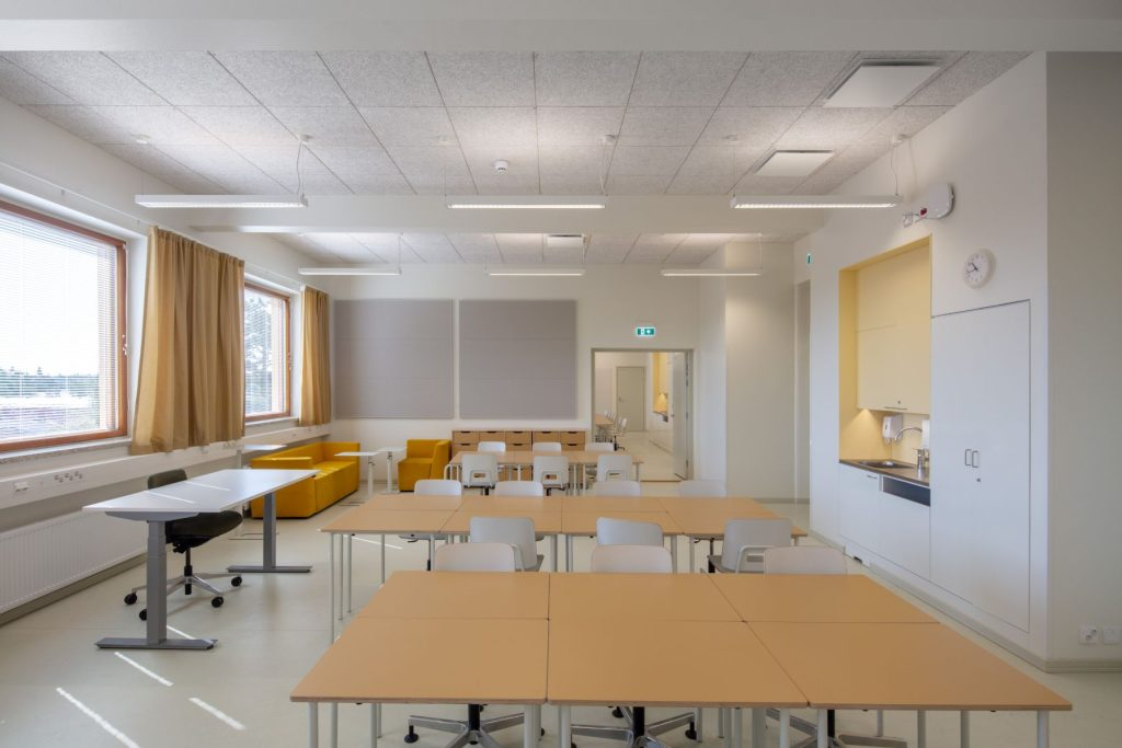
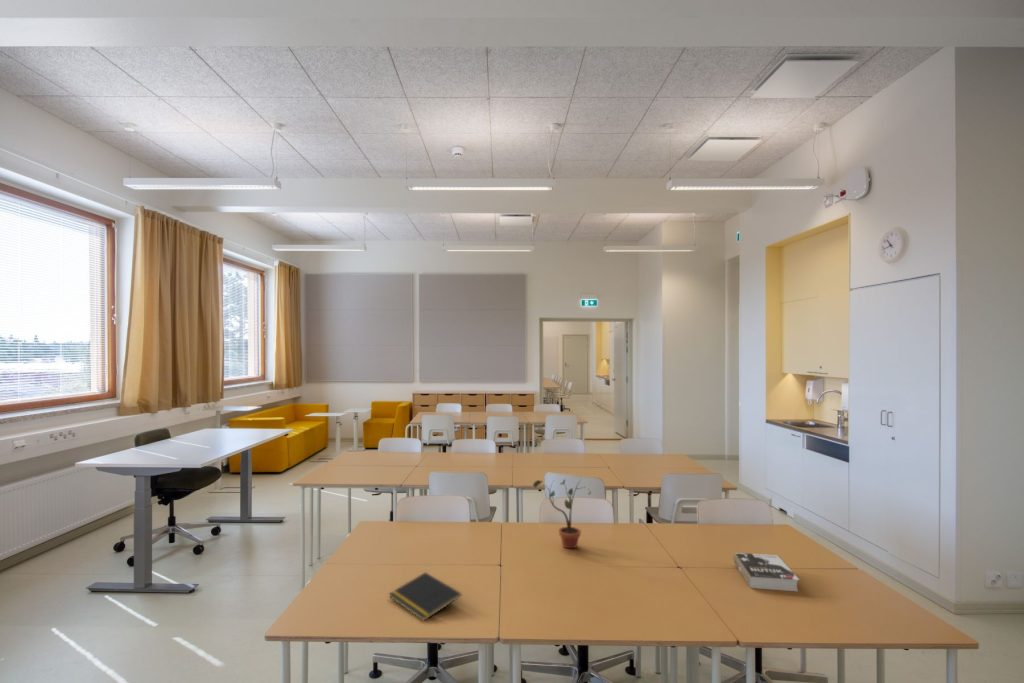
+ notepad (424, 594)
+ book (764, 571)
+ potted plant (562, 510)
